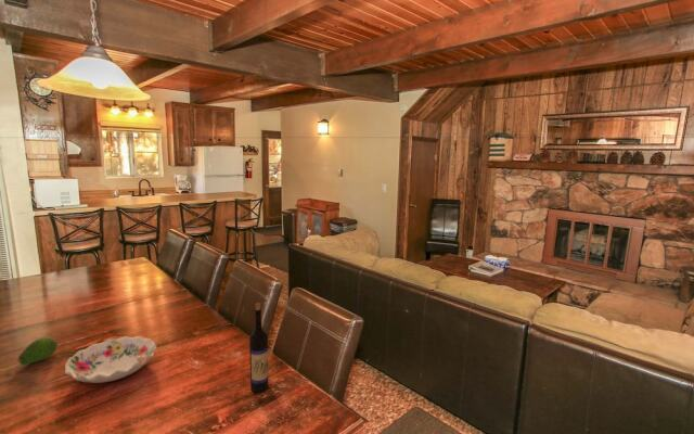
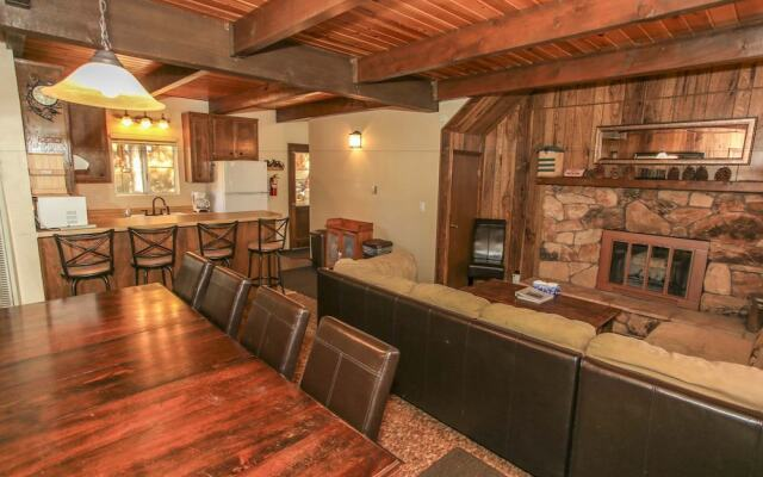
- fruit (38, 349)
- decorative bowl (113, 361)
- wine bottle (258, 346)
